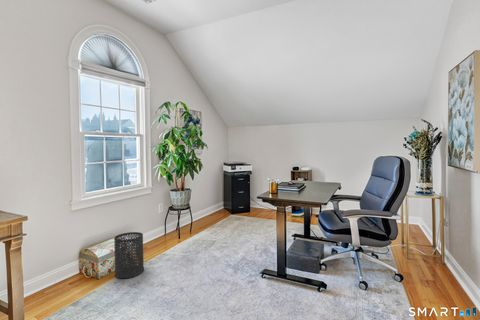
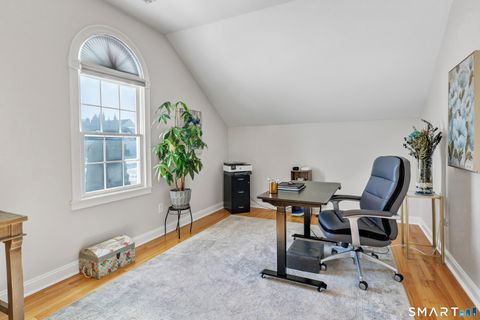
- trash can (129, 254)
